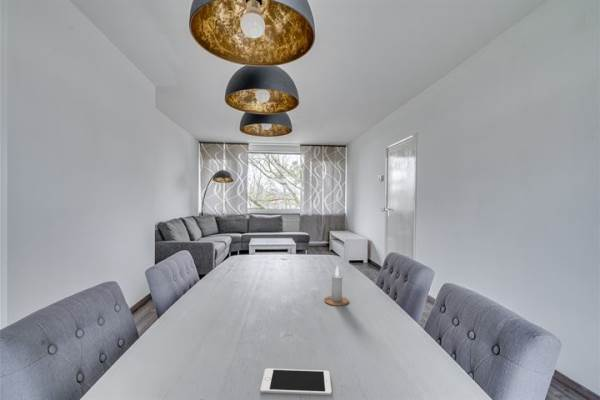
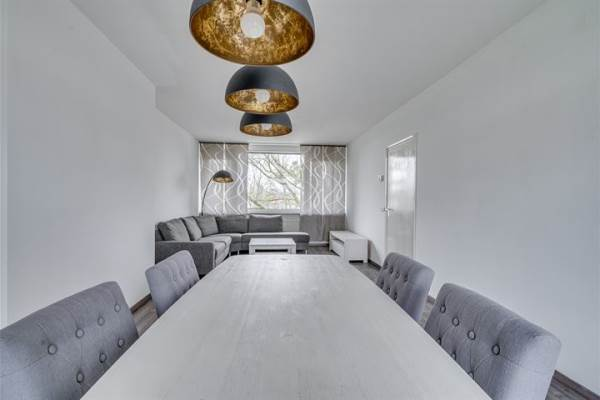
- candle (336, 283)
- cell phone (296, 381)
